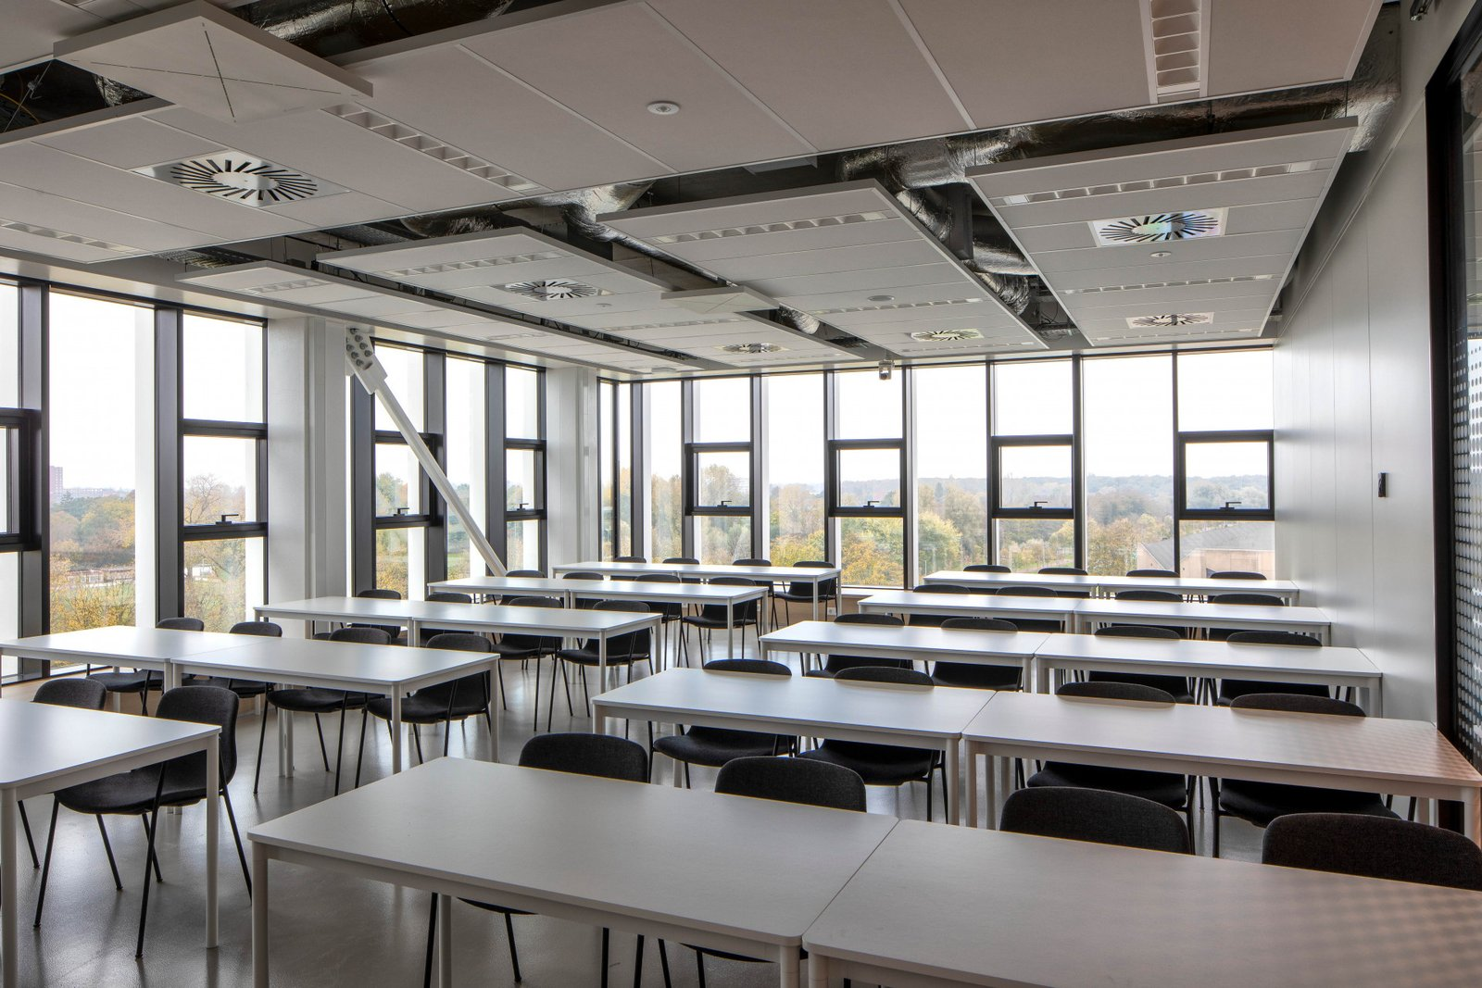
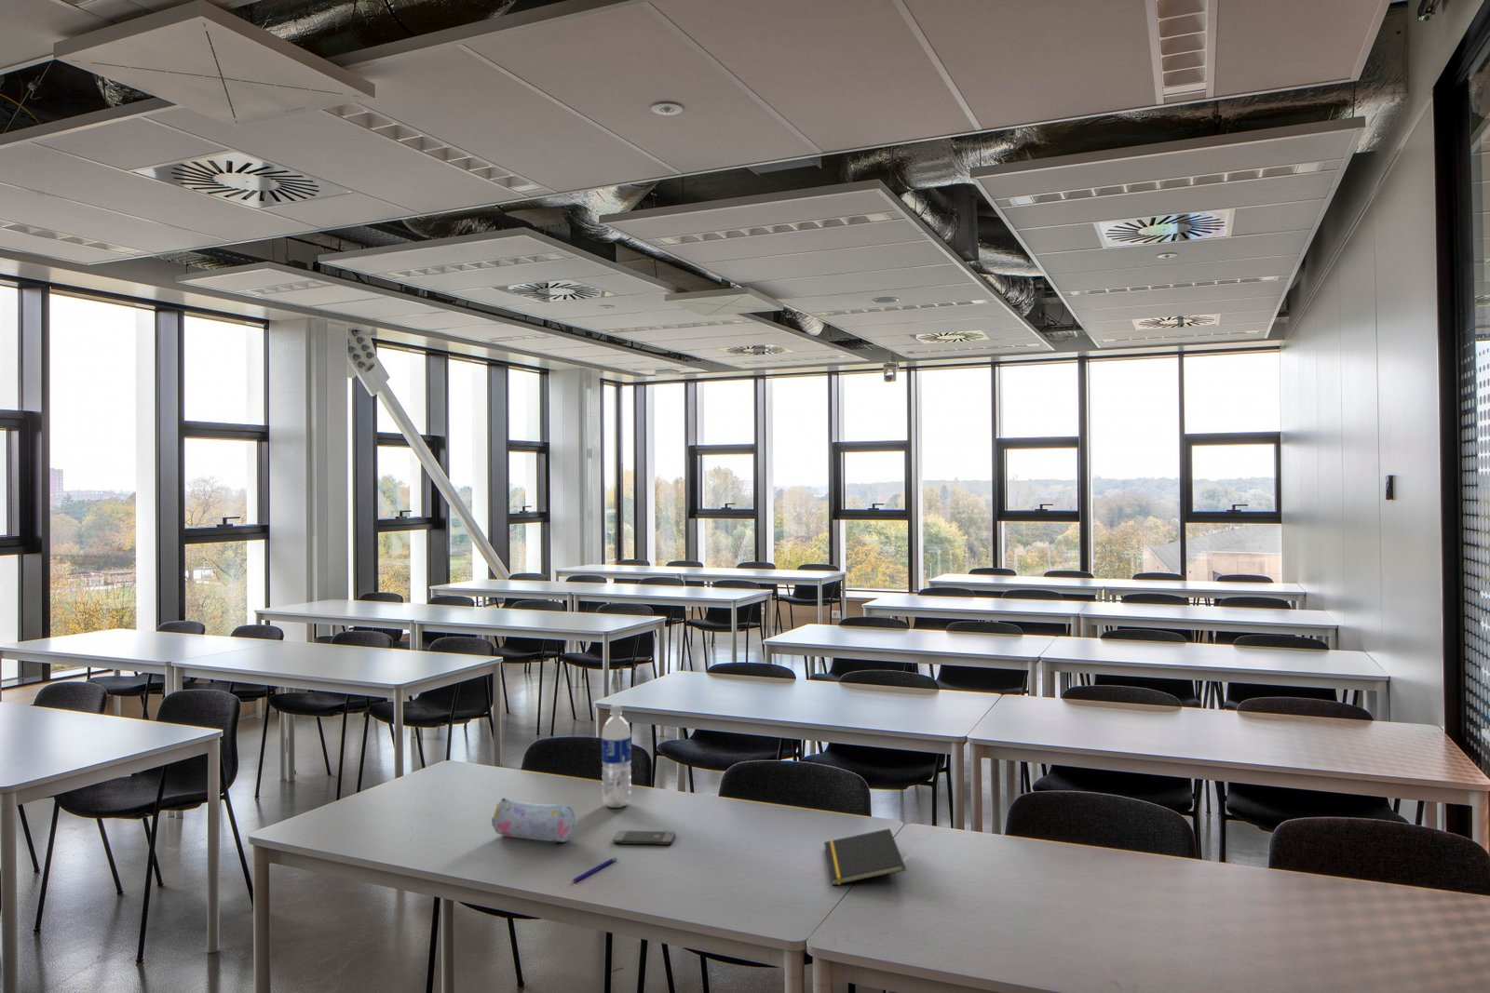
+ pen (595, 869)
+ notepad (863, 856)
+ pencil case (533, 819)
+ water bottle (616, 755)
+ smartphone (644, 837)
